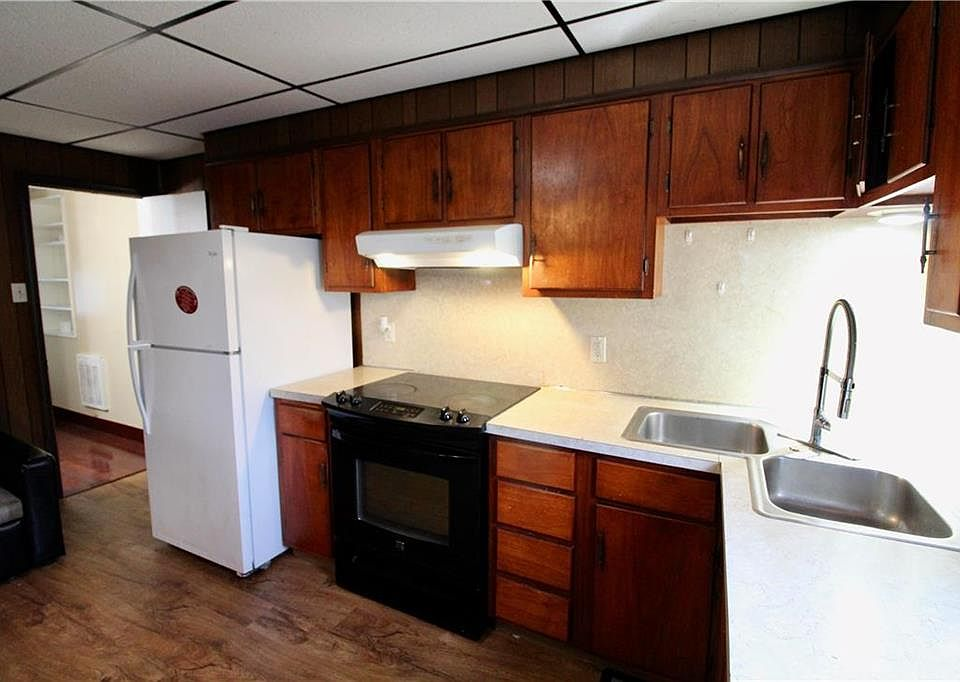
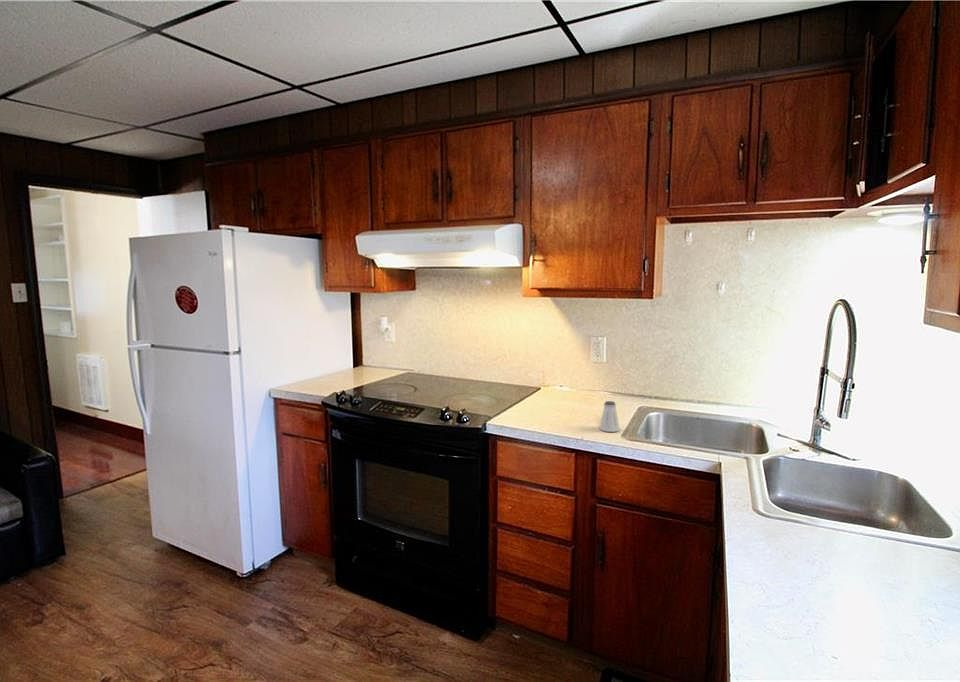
+ saltshaker (609, 415)
